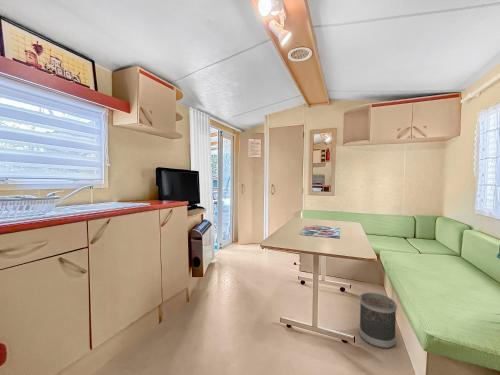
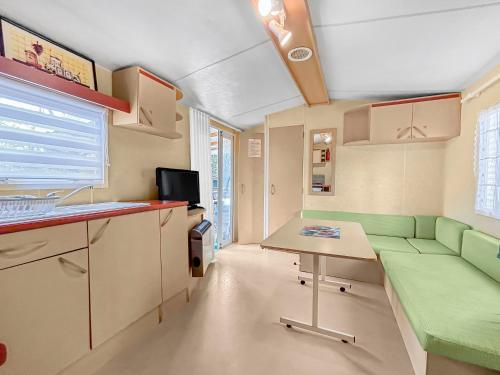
- wastebasket (377, 318)
